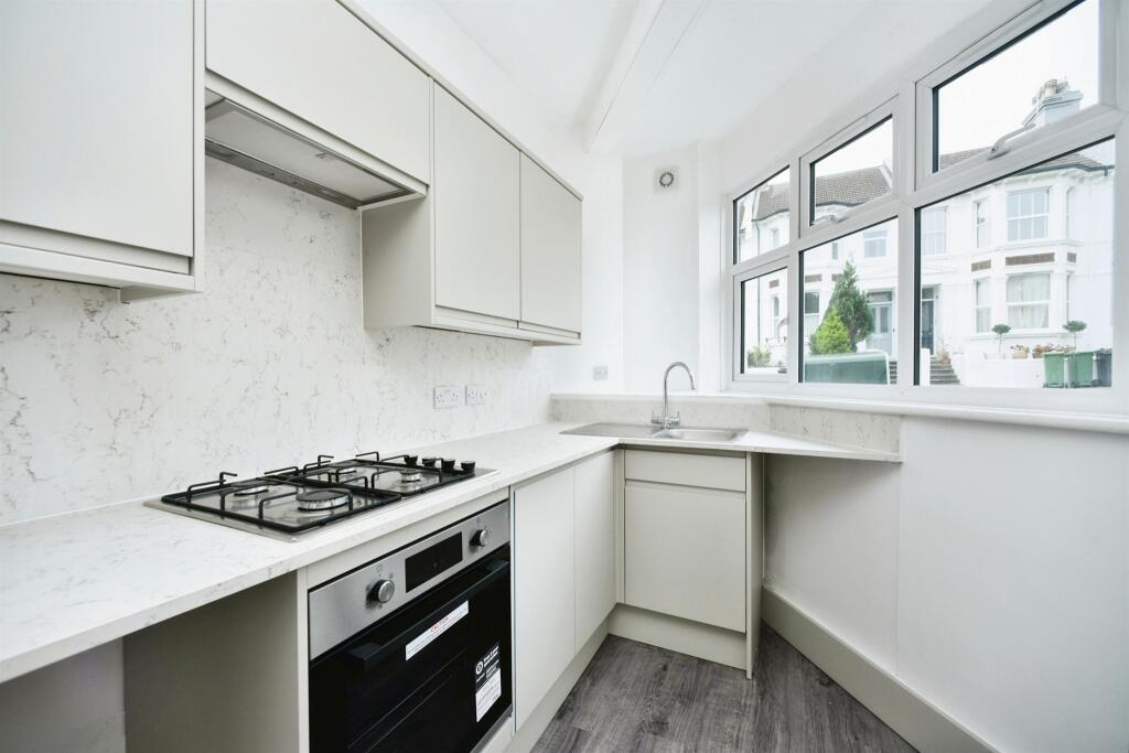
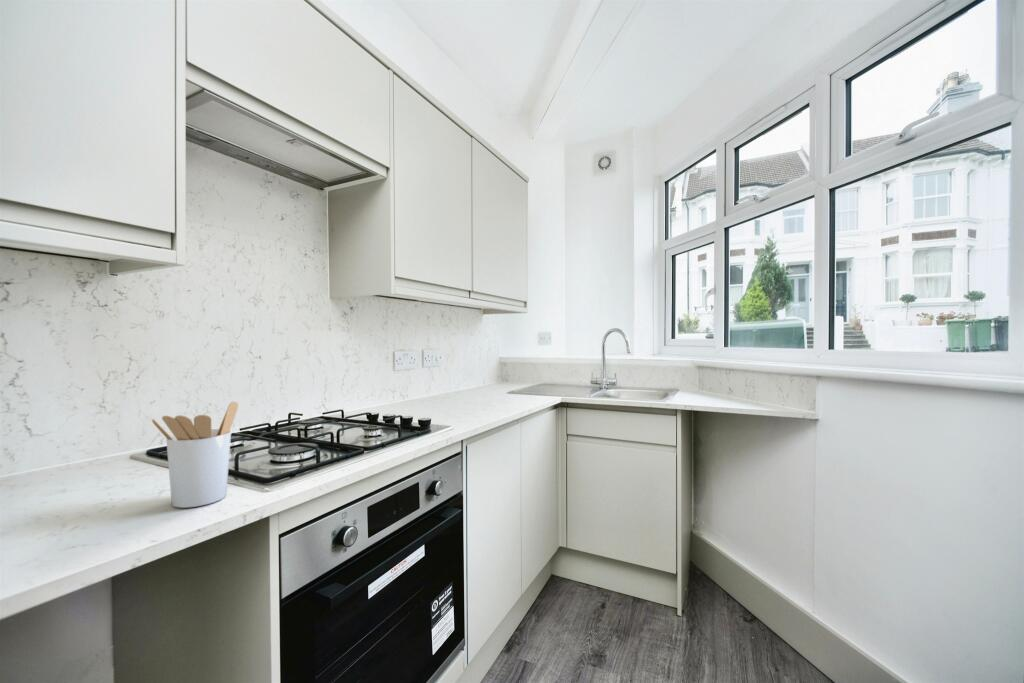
+ utensil holder (196, 454)
